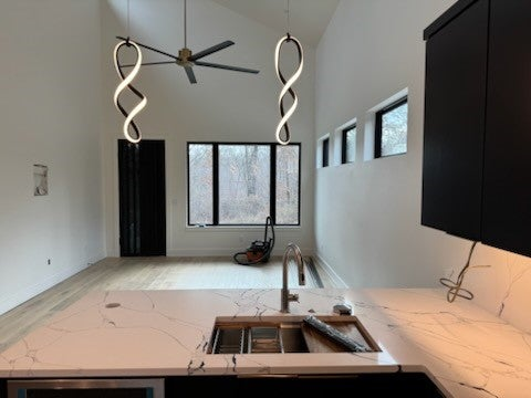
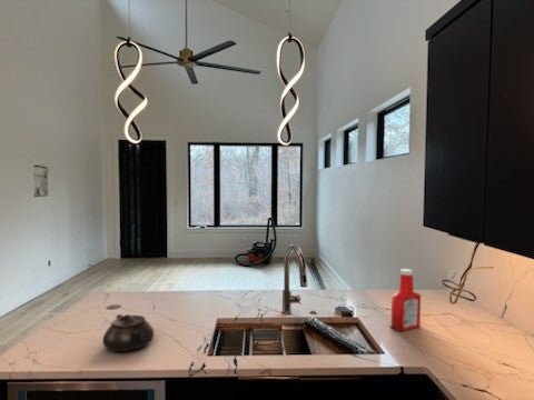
+ teapot (129, 329)
+ soap bottle (406, 298)
